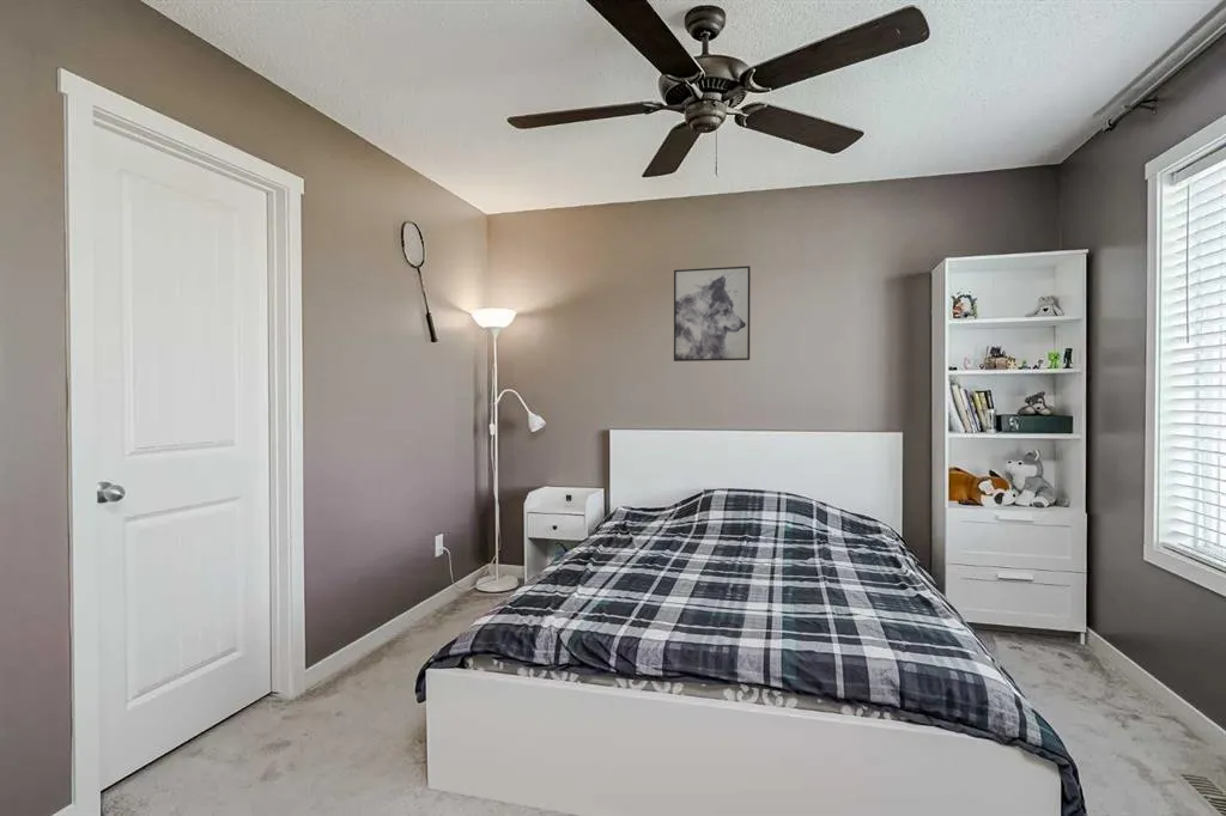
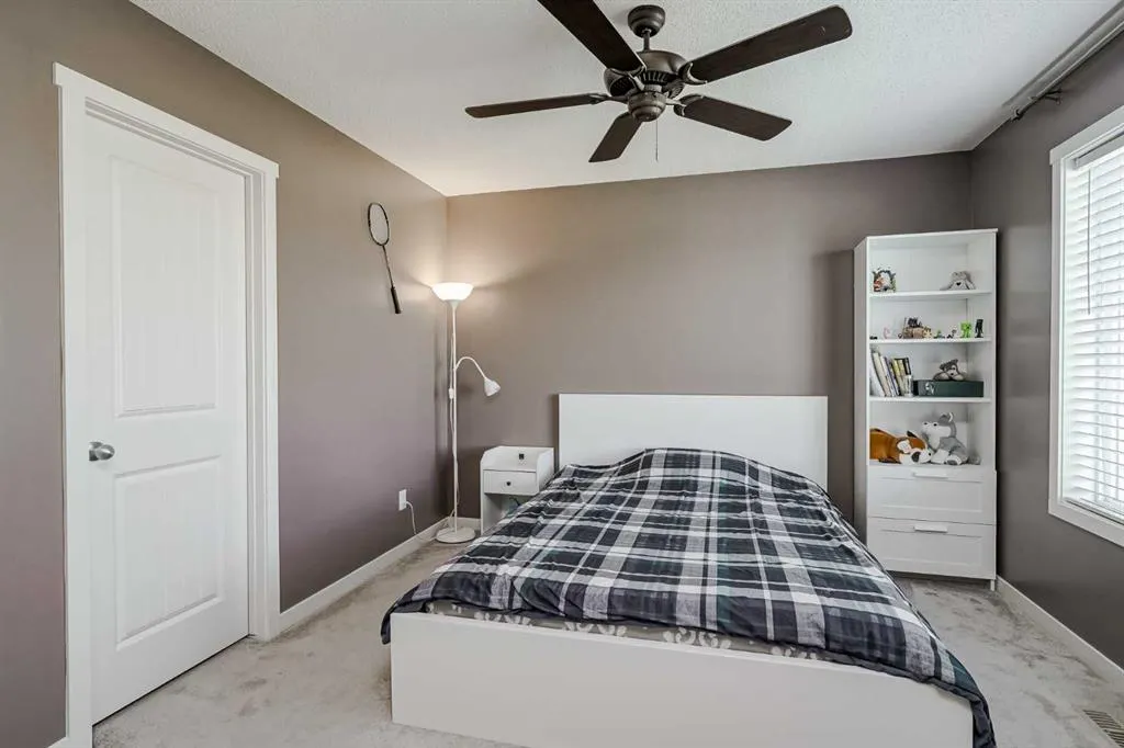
- wall art (711, 313)
